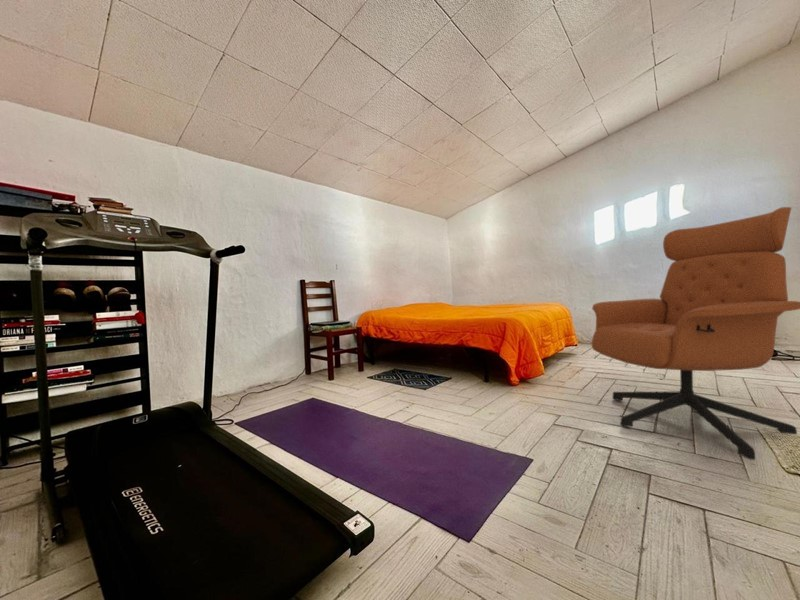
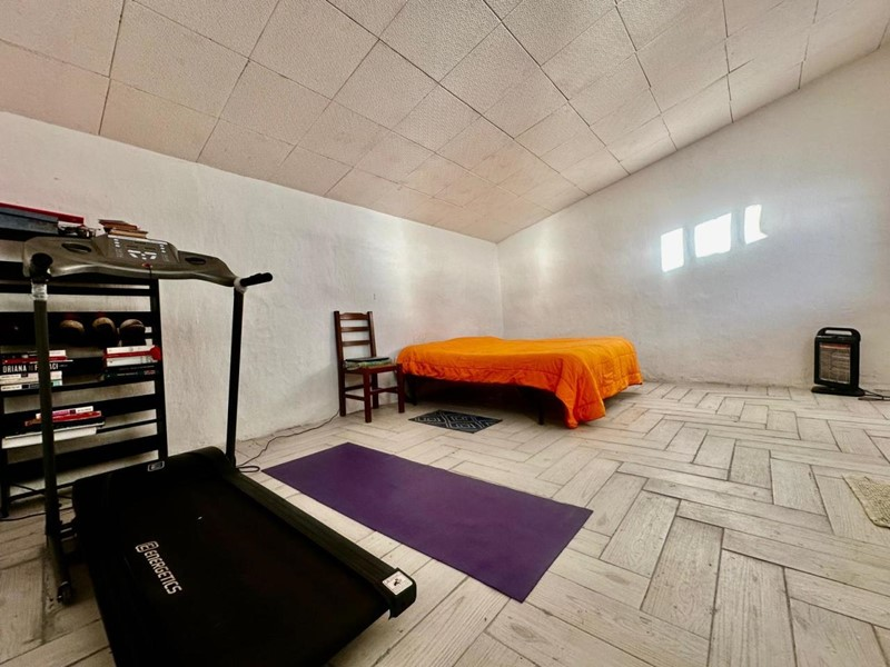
- armchair (678, 321)
